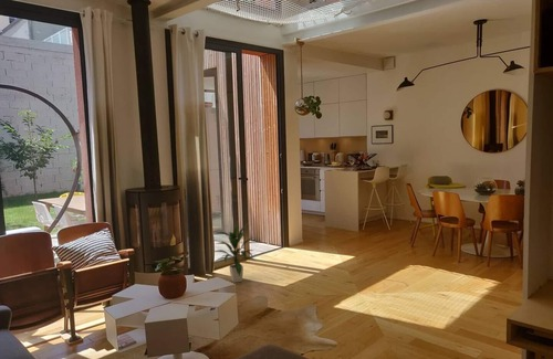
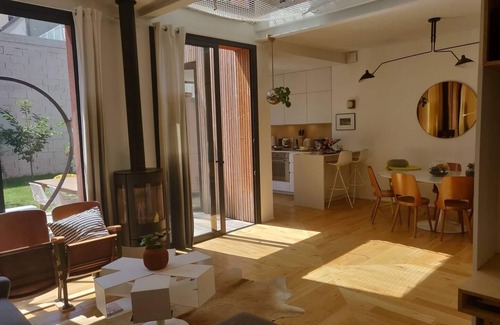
- indoor plant (234, 253)
